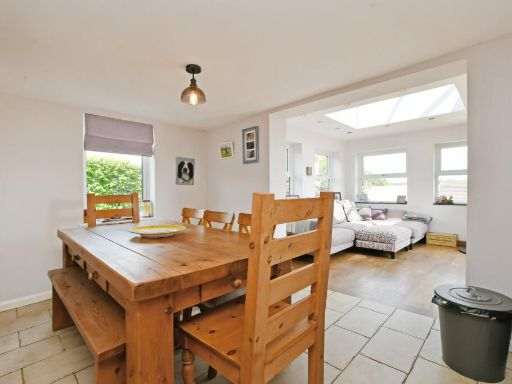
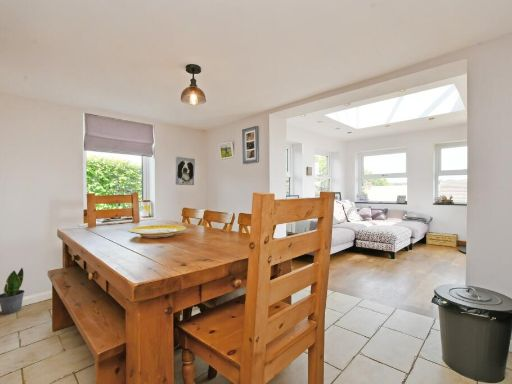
+ potted plant (11, 289)
